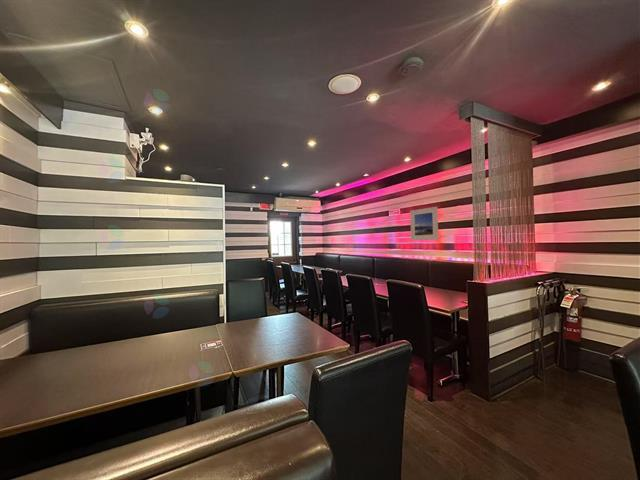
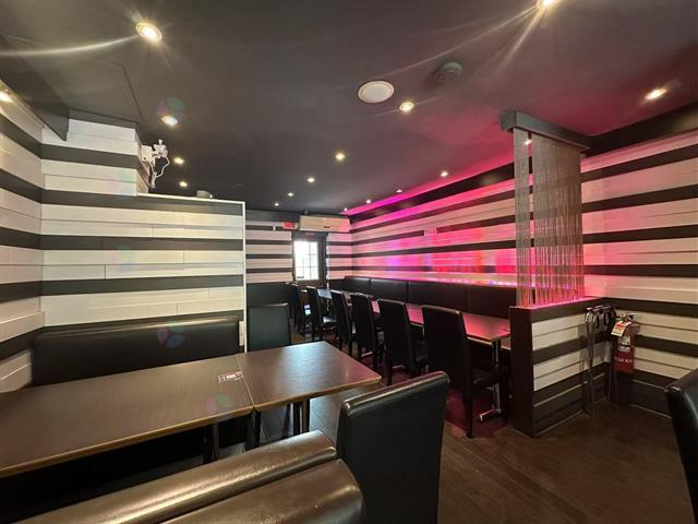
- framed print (423, 224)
